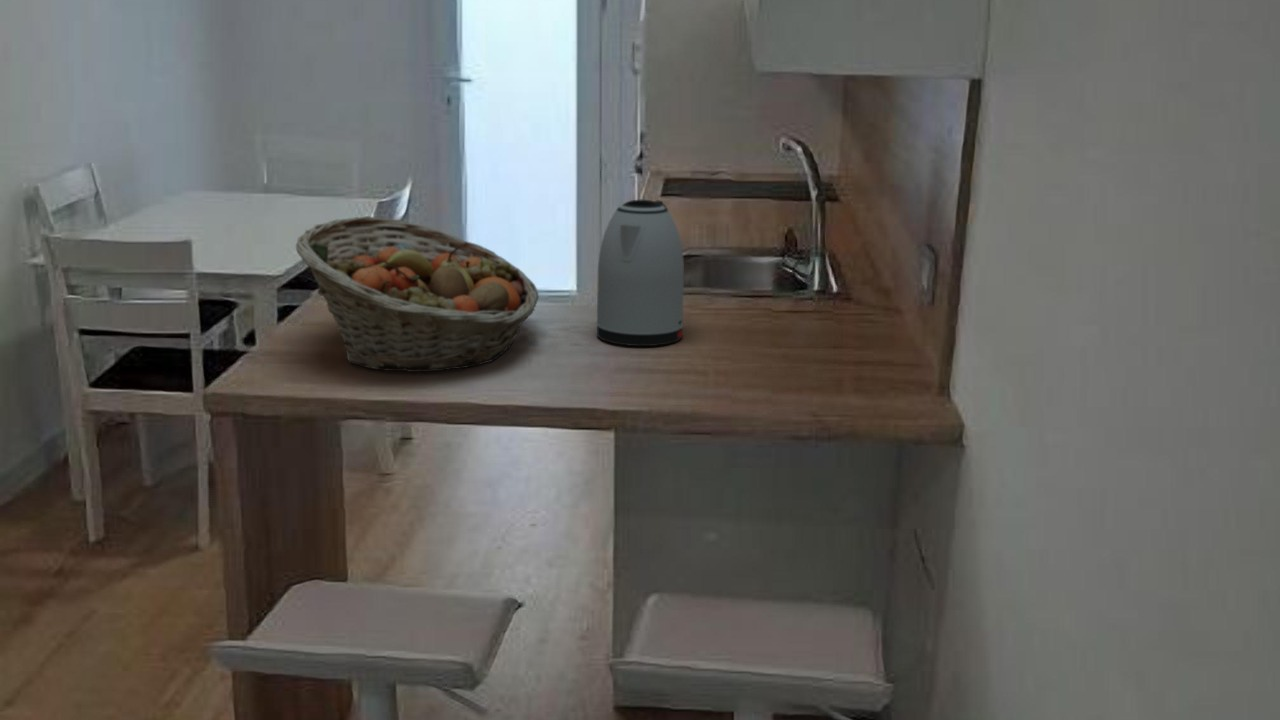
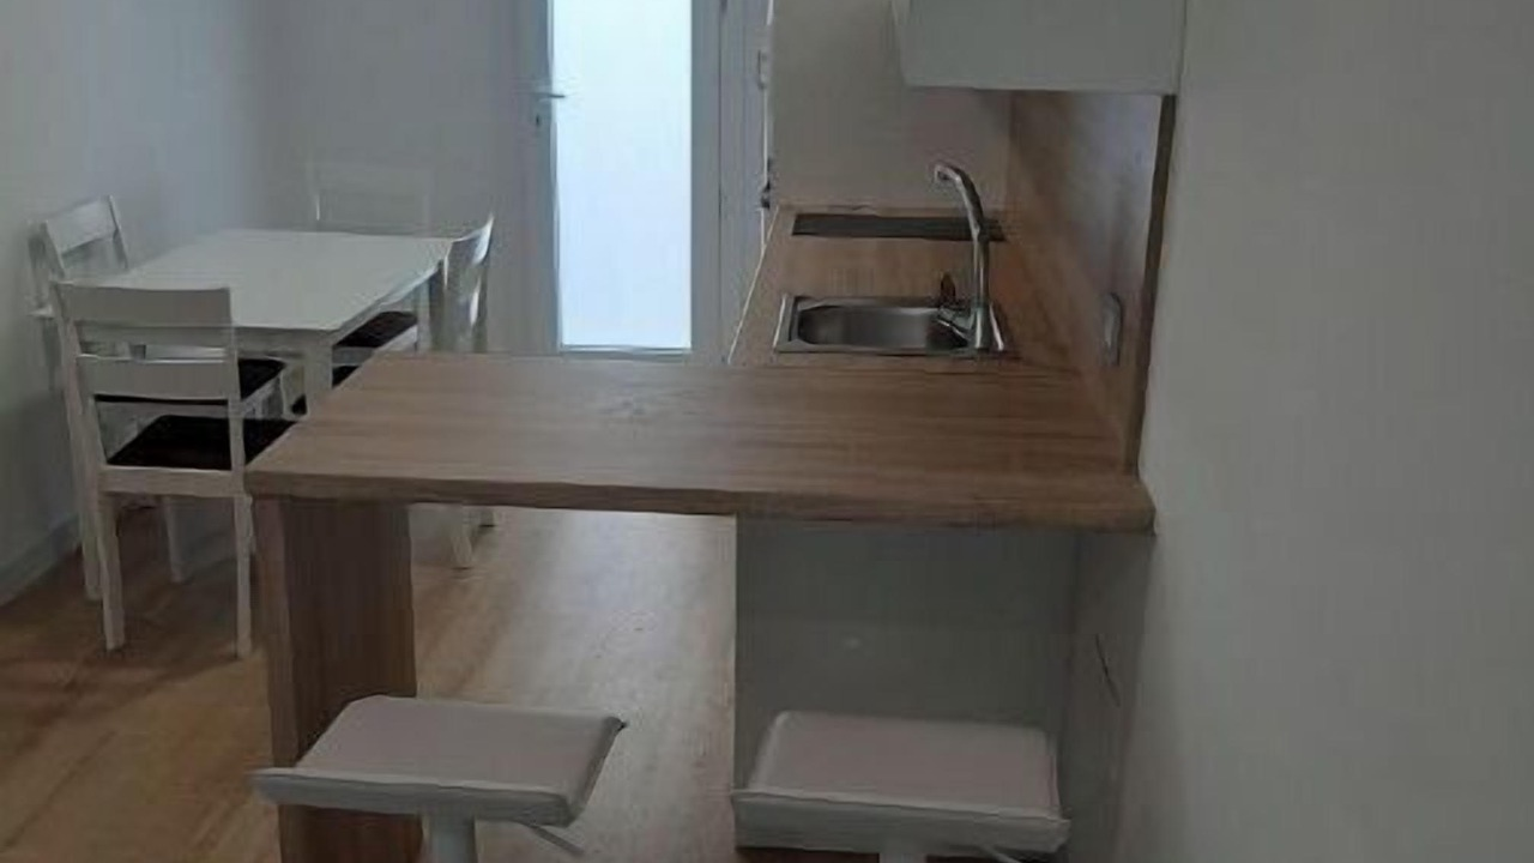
- fruit basket (421, 288)
- kettle (647, 265)
